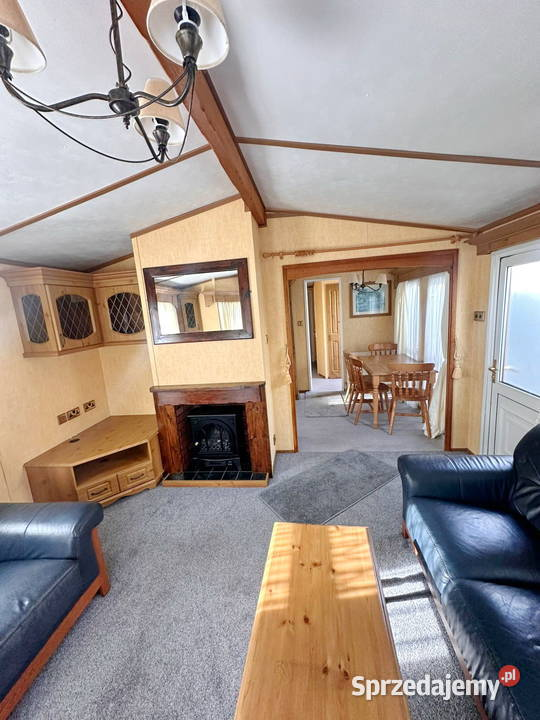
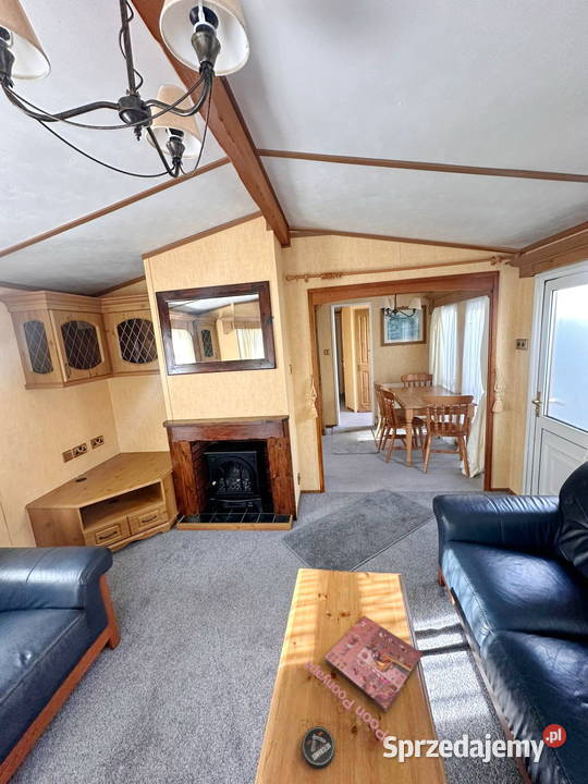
+ coaster (318, 746)
+ cover (367, 663)
